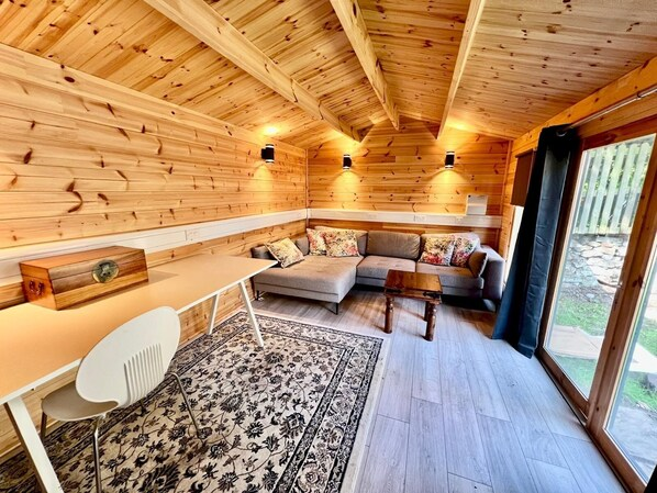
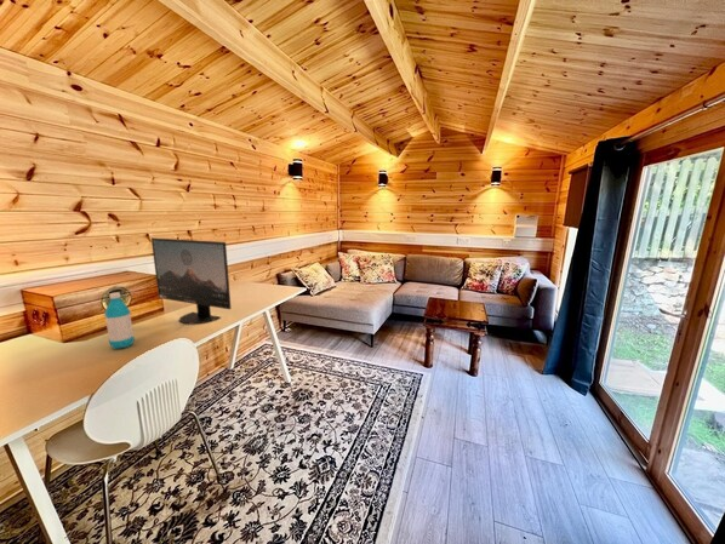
+ monitor (193, 280)
+ water bottle (118, 320)
